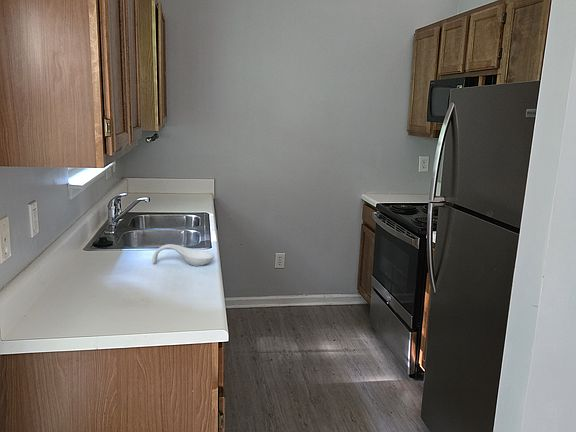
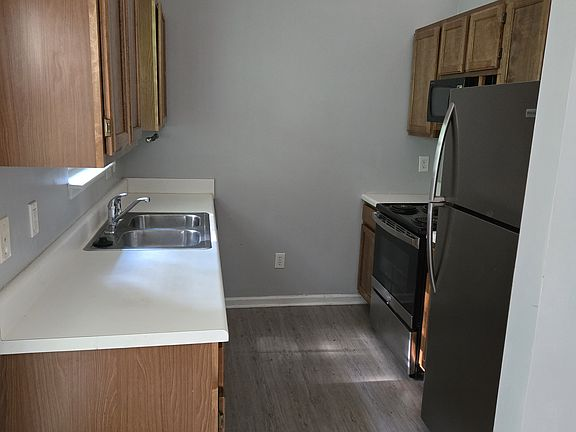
- spoon rest (183, 254)
